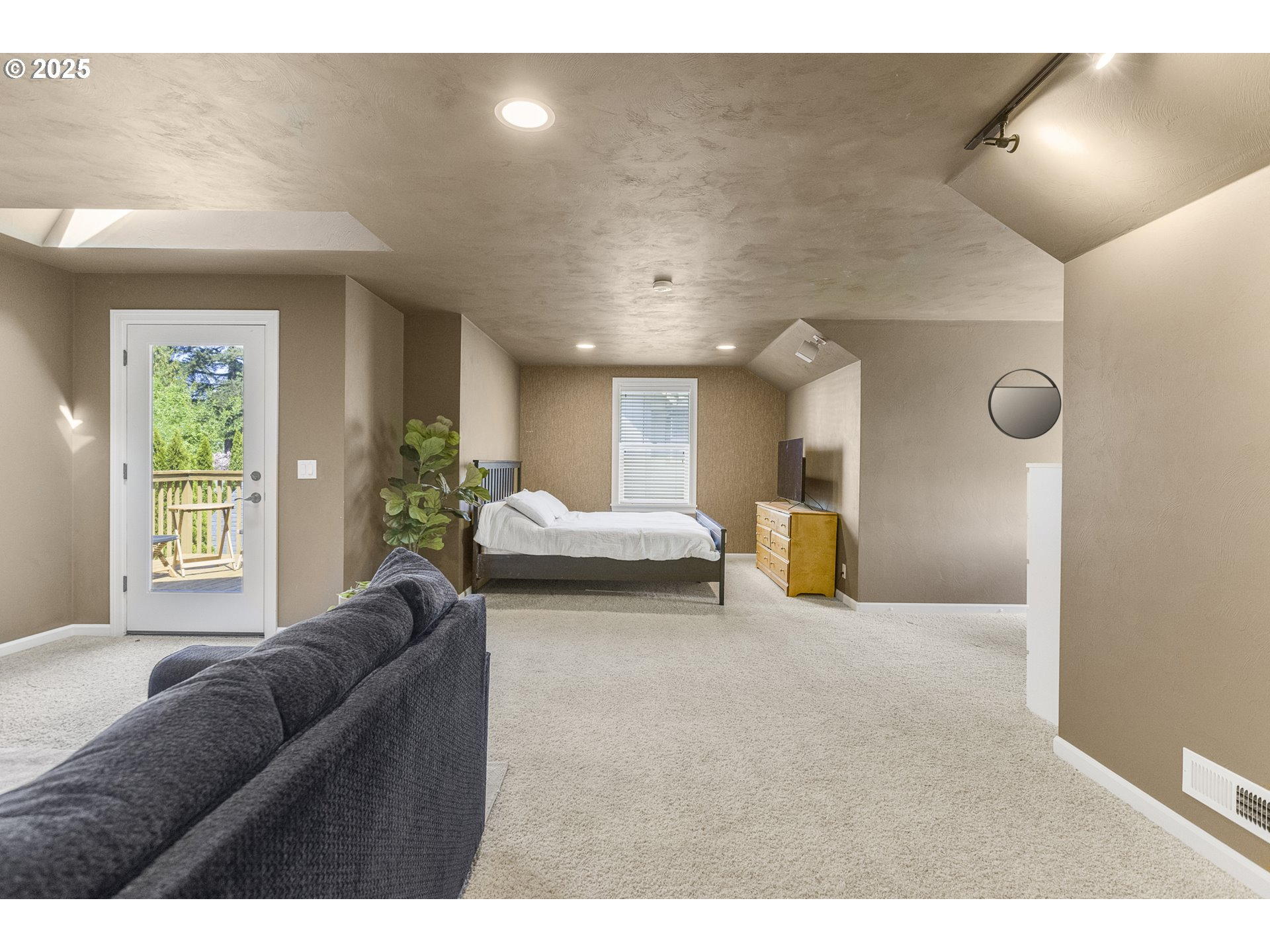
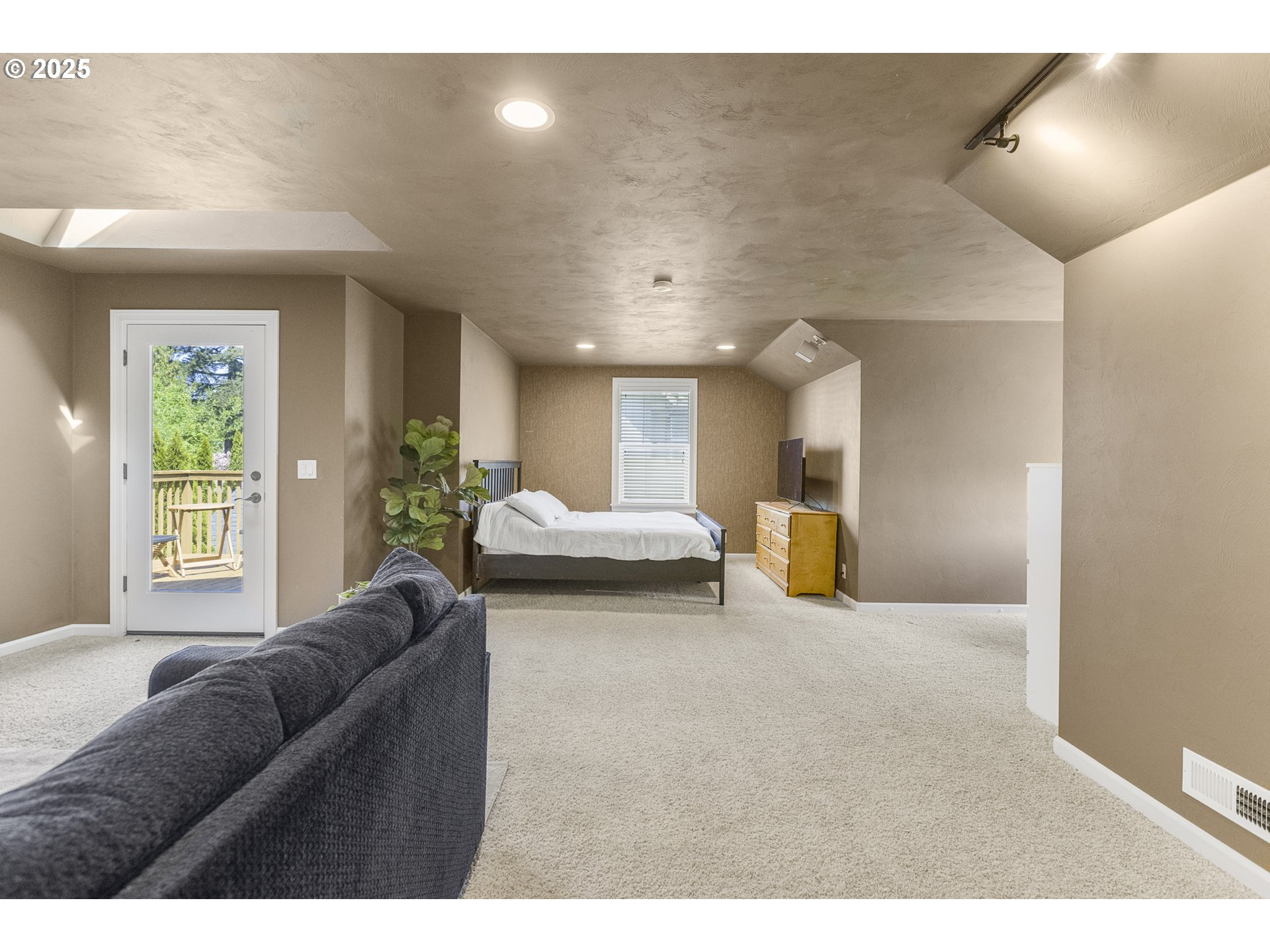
- home mirror (1024, 404)
